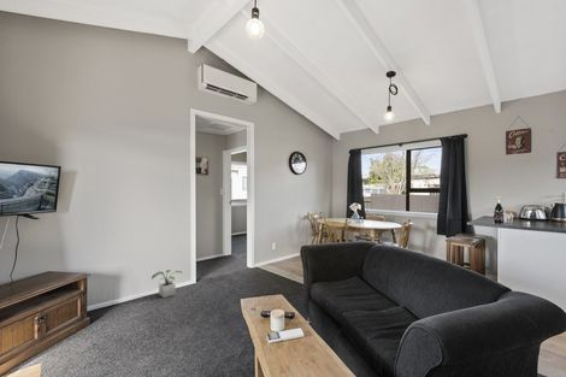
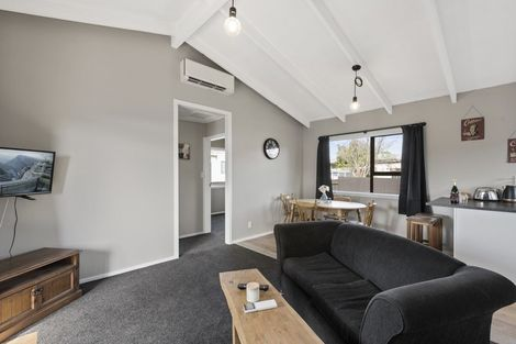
- potted plant (165, 282)
